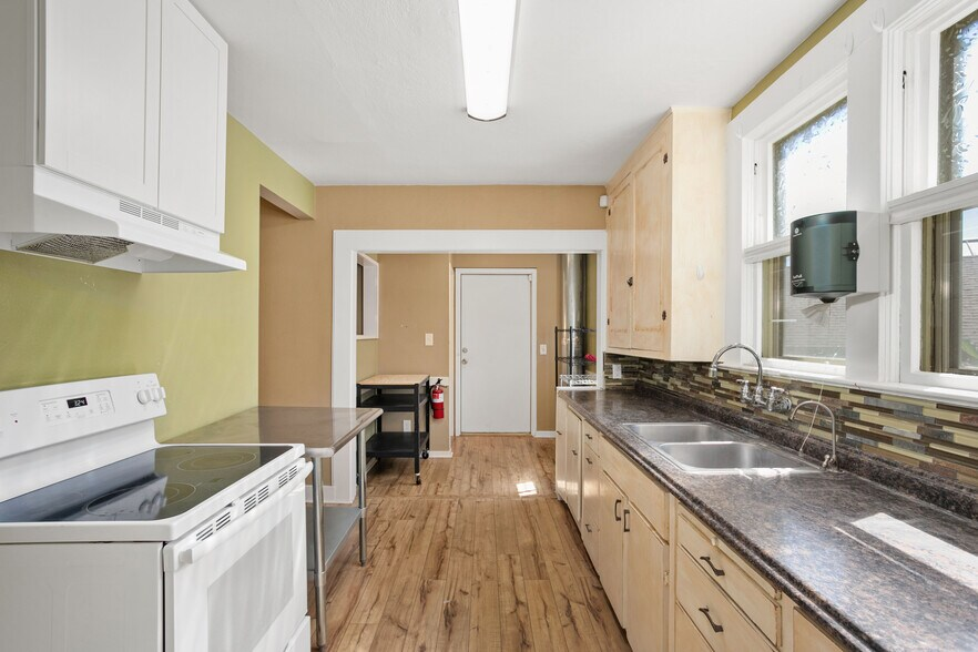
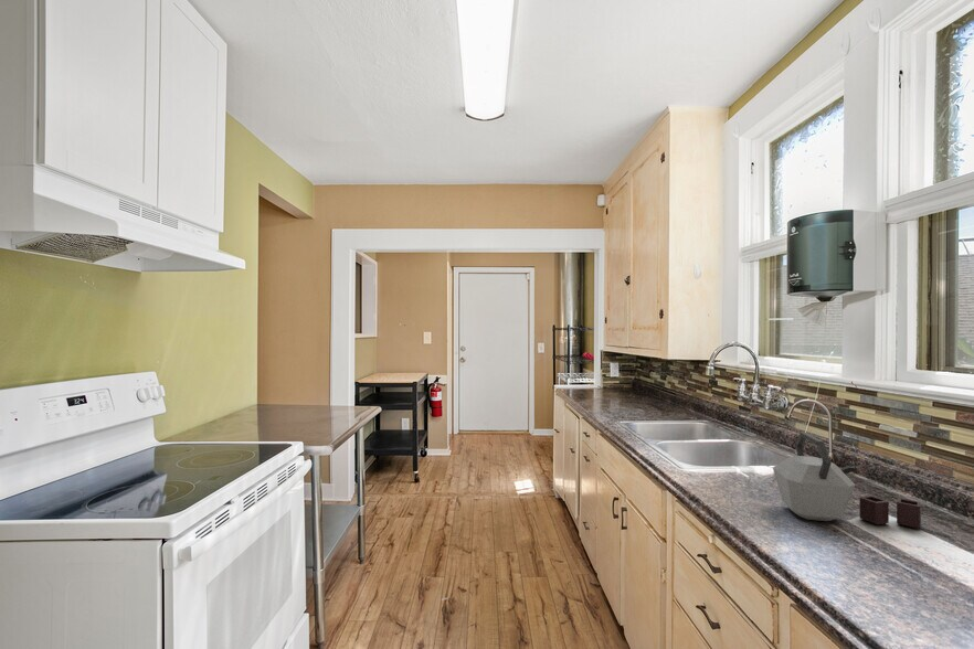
+ kettle (848, 478)
